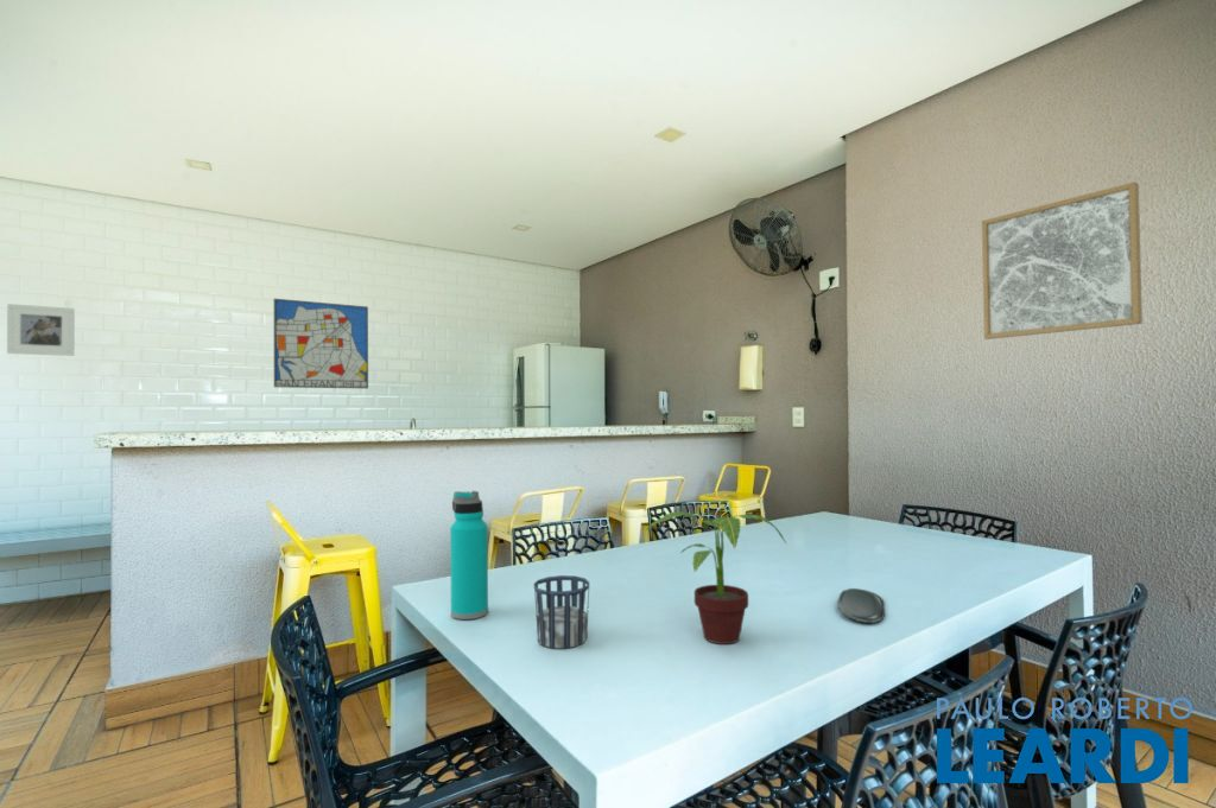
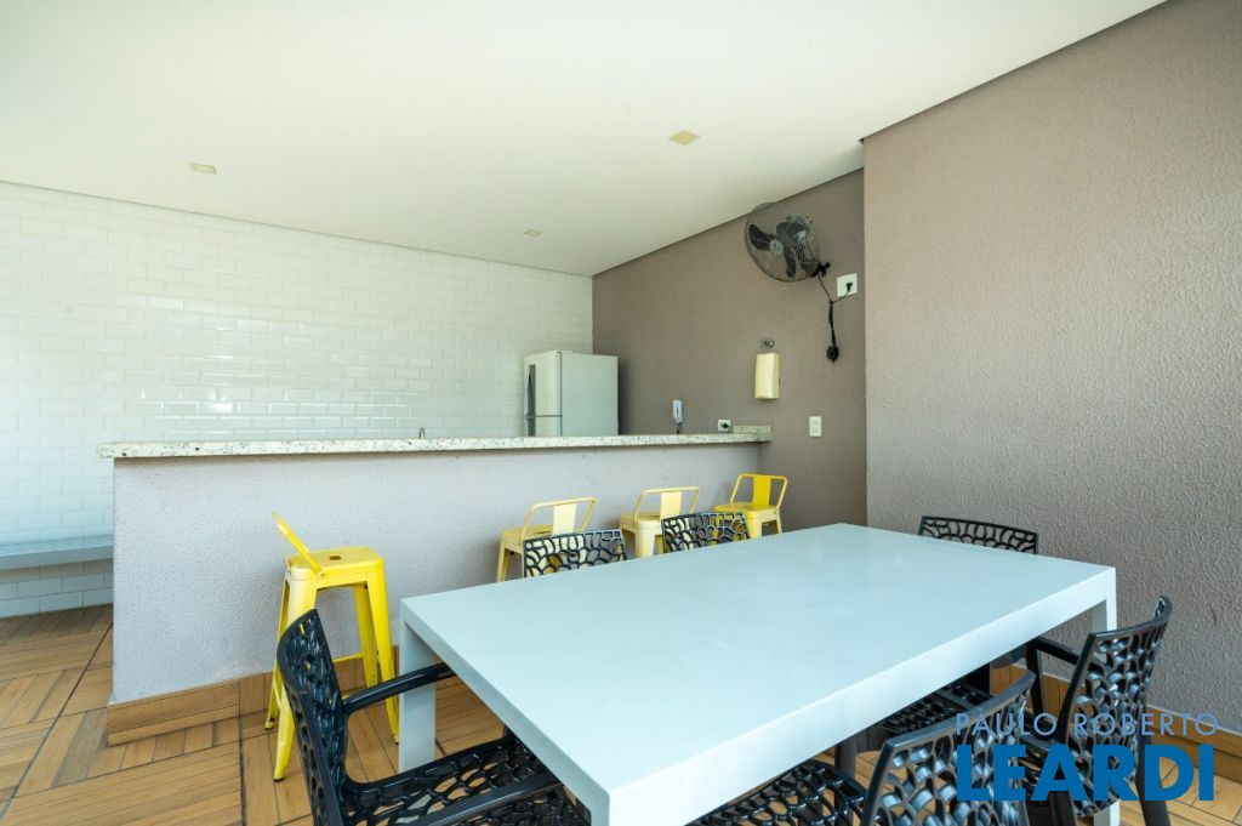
- wall art (322, 345)
- potted plant (716, 574)
- cup (562, 610)
- wall art (1054, 267)
- water bottle (469, 552)
- oval tray (861, 604)
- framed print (42, 330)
